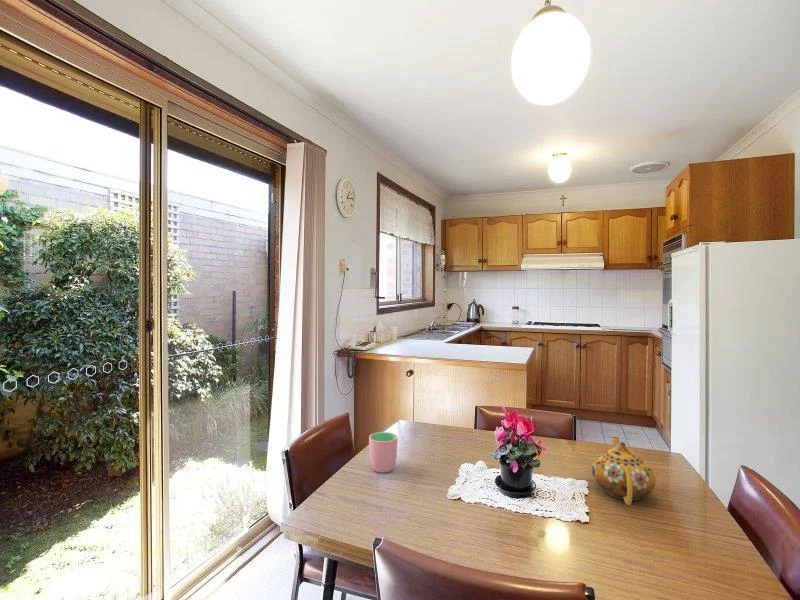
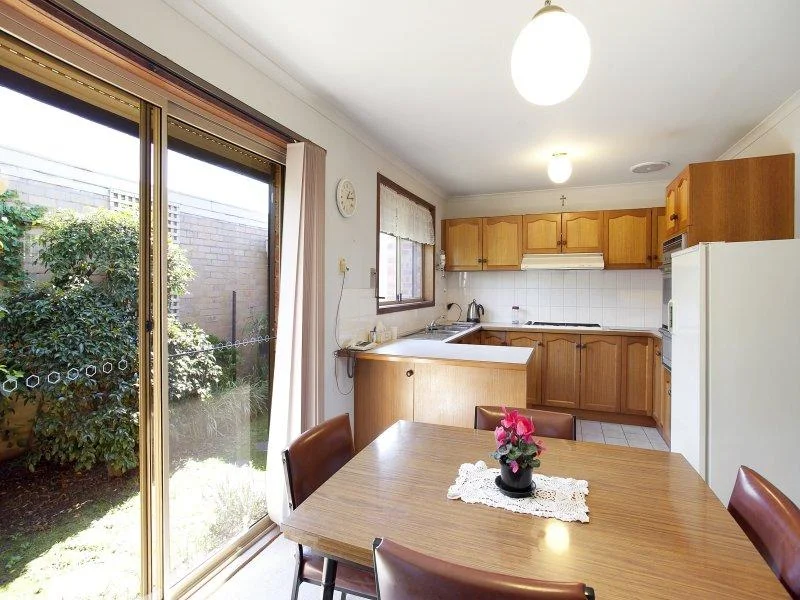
- teapot (622, 466)
- cup (384, 450)
